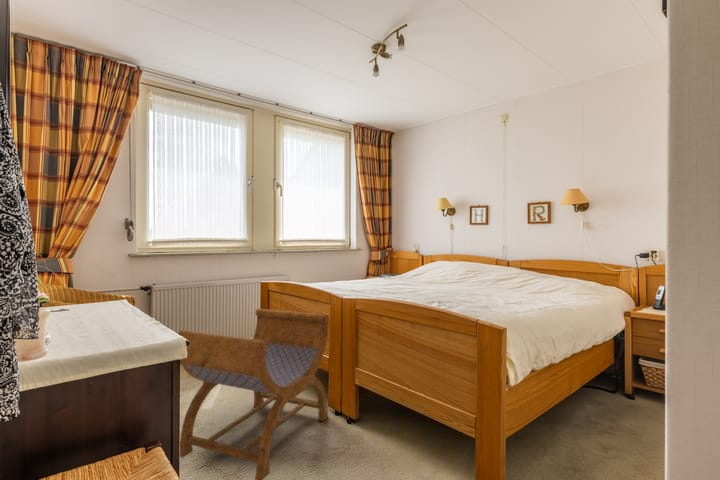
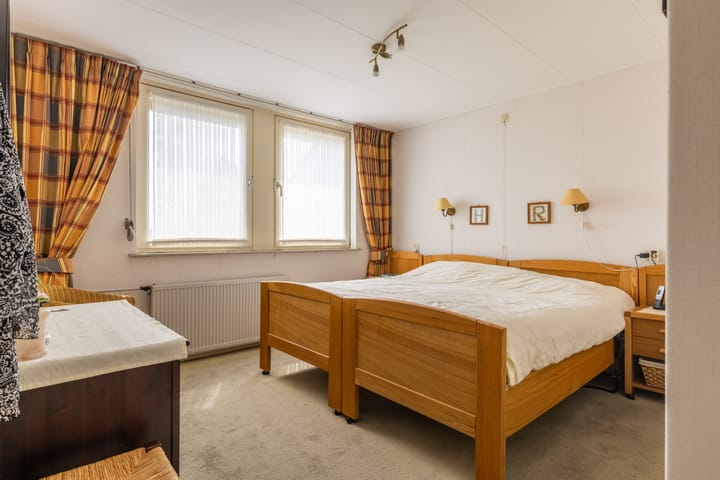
- stool (260, 378)
